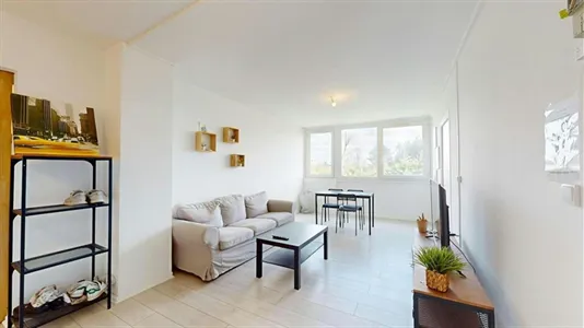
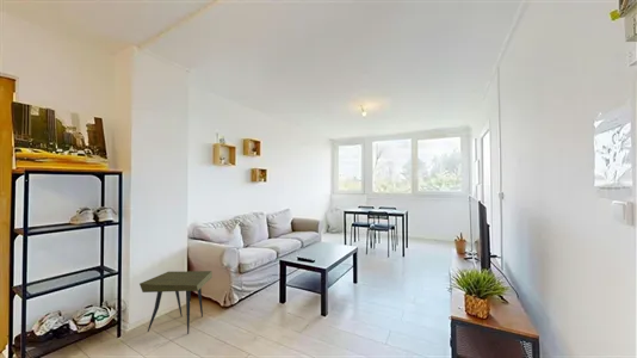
+ side table (179, 301)
